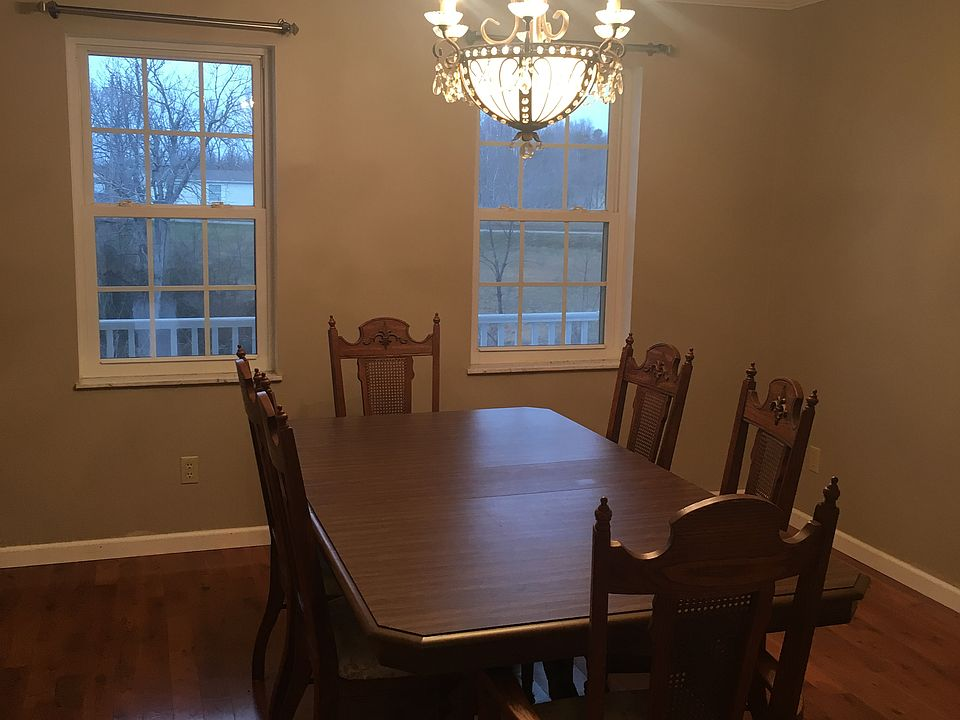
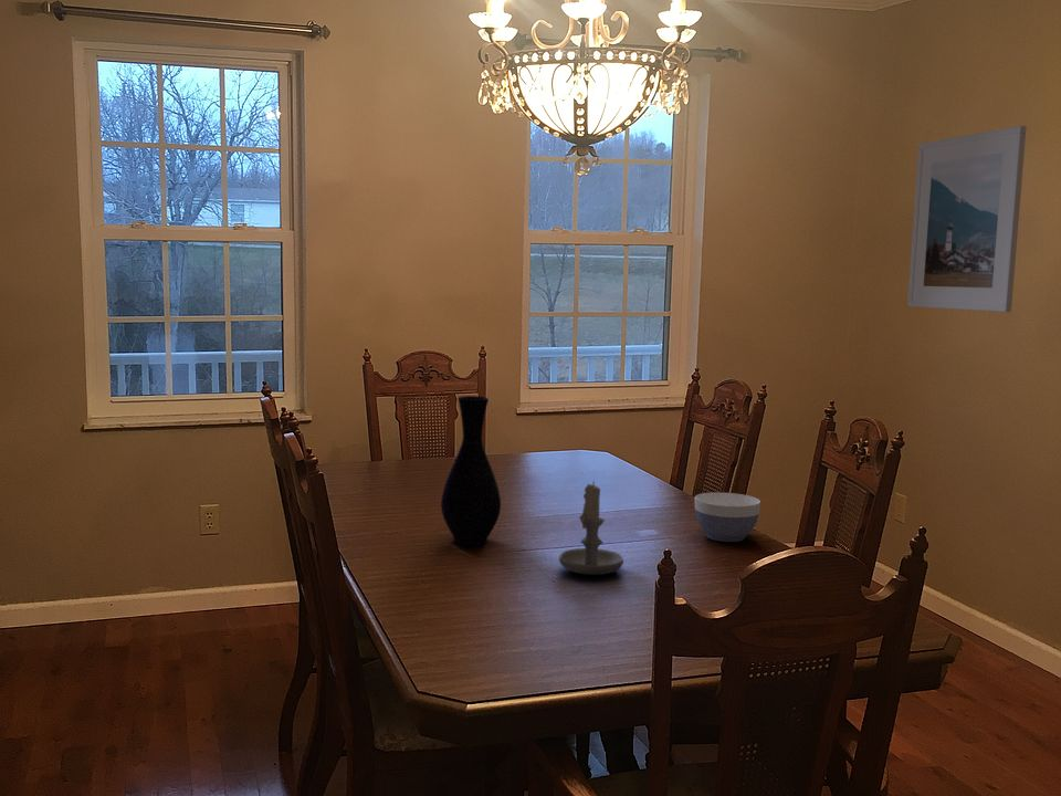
+ vase (471, 469)
+ bowl (726, 517)
+ candle (591, 525)
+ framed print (962, 222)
